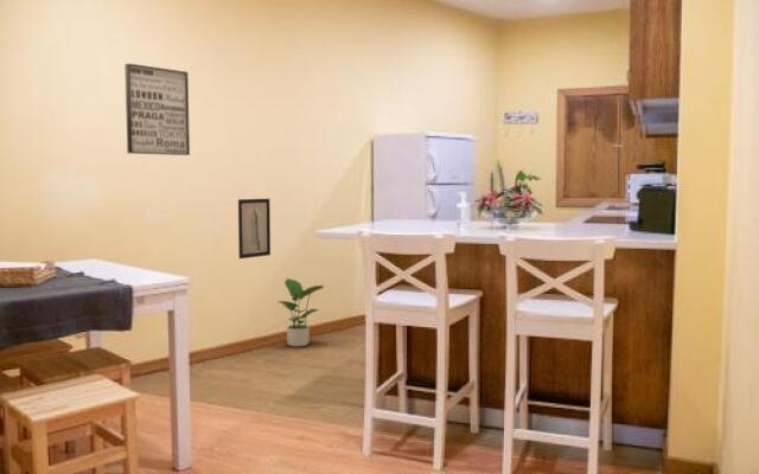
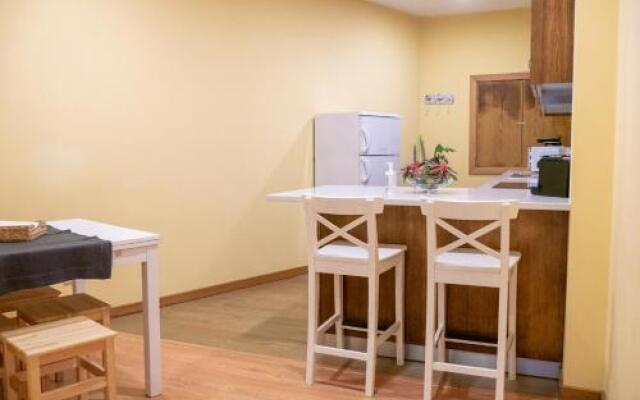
- wall art (254, 228)
- wall art (158, 111)
- potted plant (299, 313)
